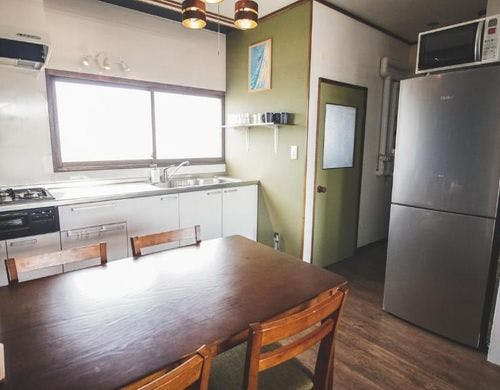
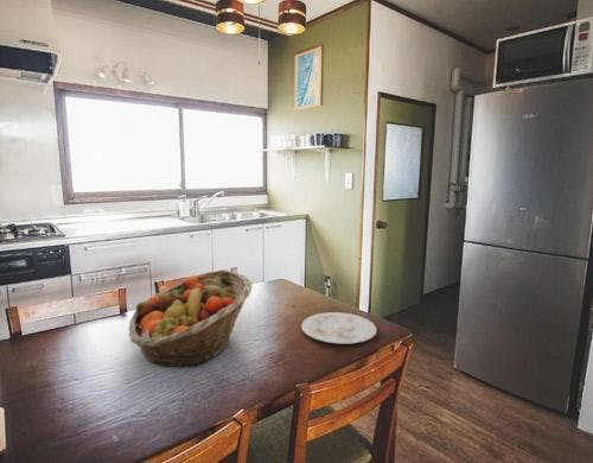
+ plate (338, 326)
+ fruit basket (191, 312)
